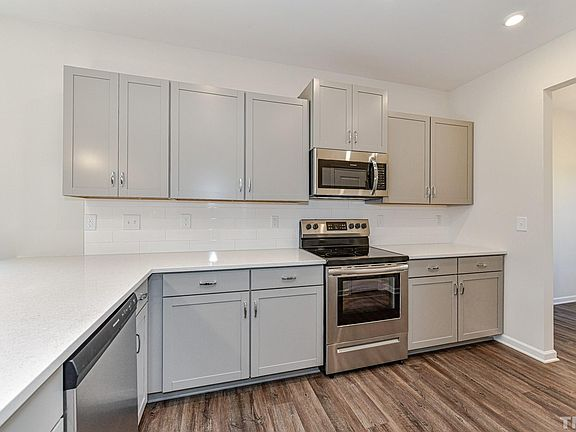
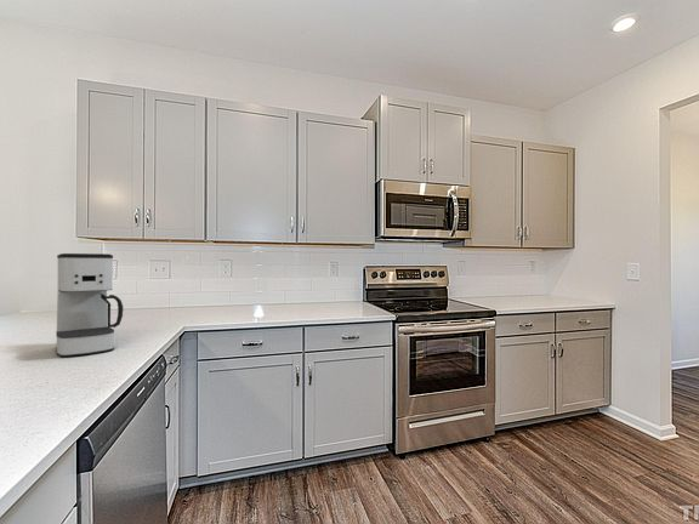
+ coffee maker (90, 301)
